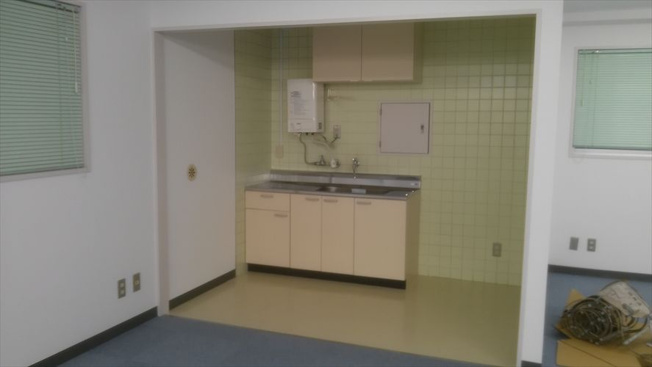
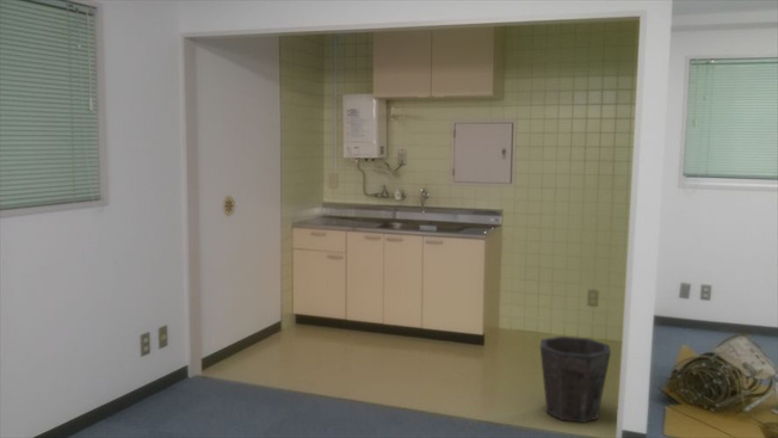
+ waste bin (573, 378)
